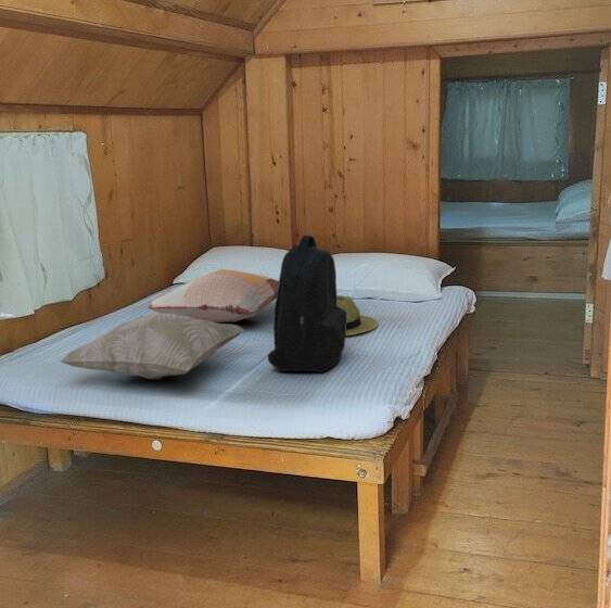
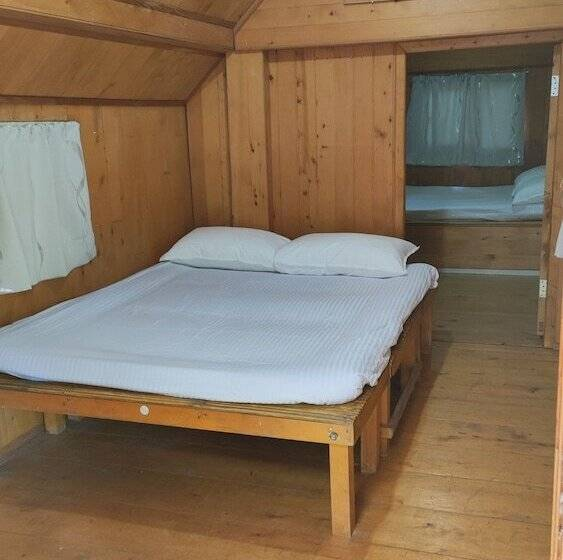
- straw hat (341, 307)
- decorative pillow (221, 295)
- backpack (308, 301)
- decorative pillow (157, 344)
